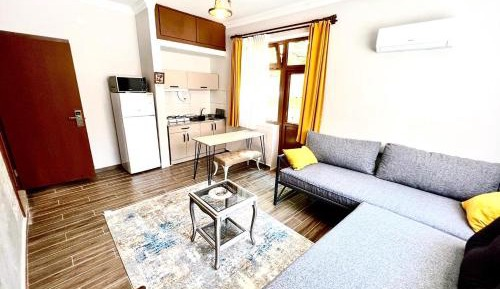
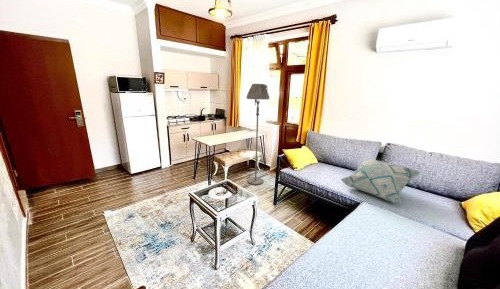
+ floor lamp (256, 135)
+ decorative pillow (379, 177)
